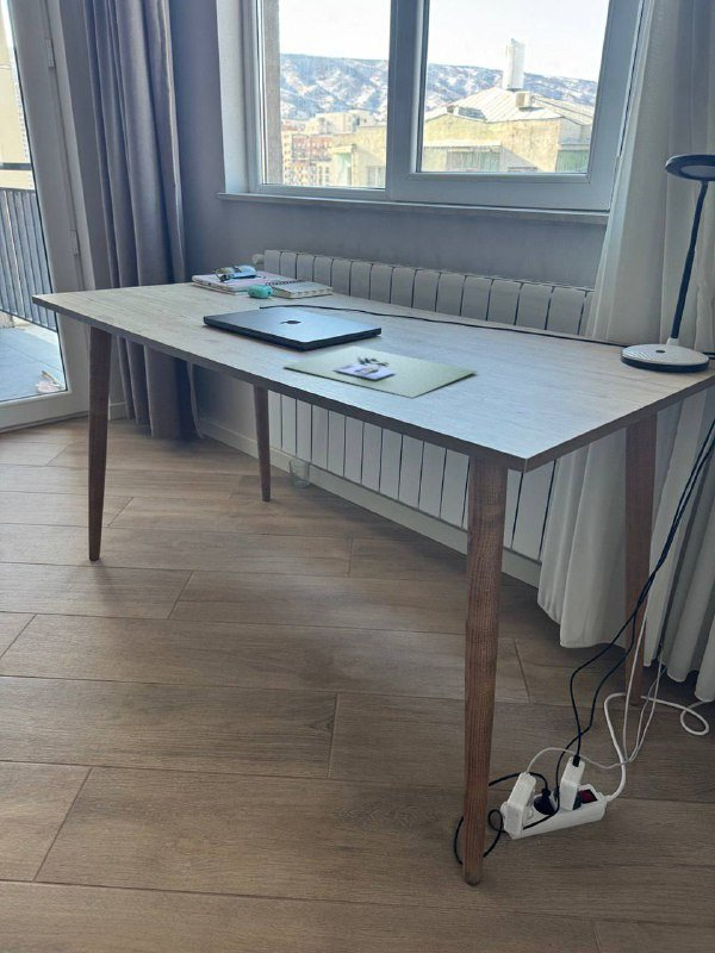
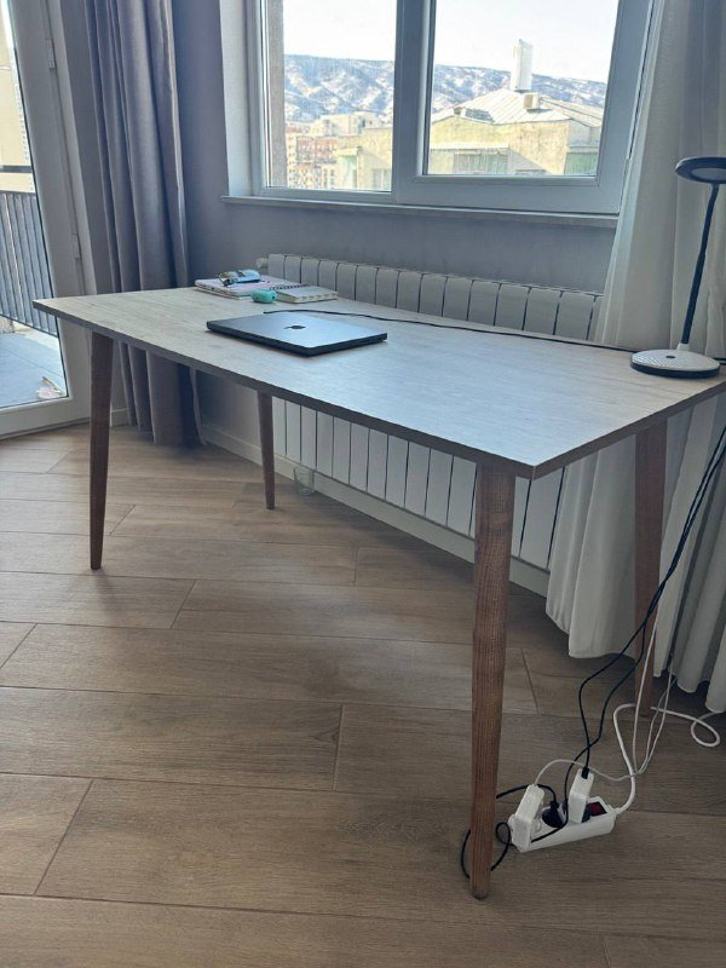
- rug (379, 360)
